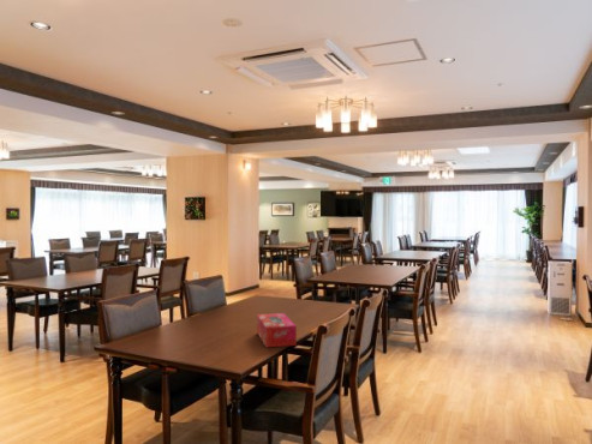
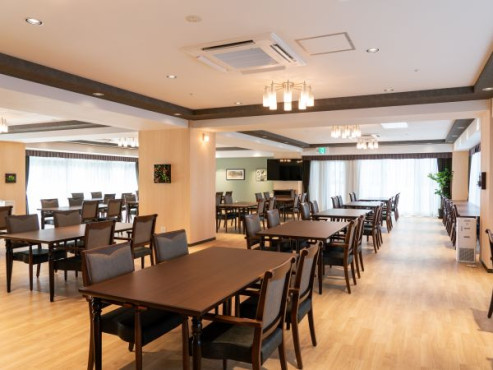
- tissue box (275, 329)
